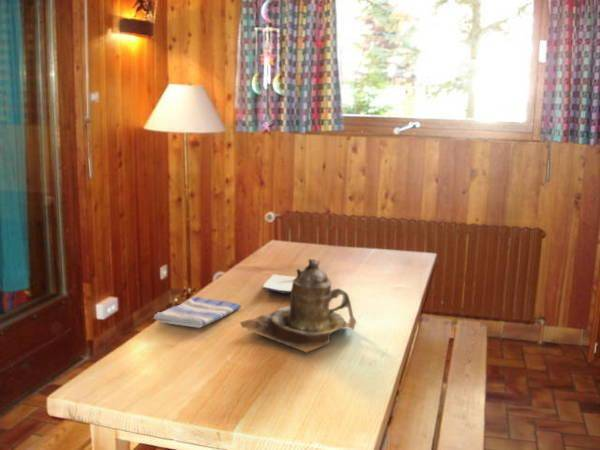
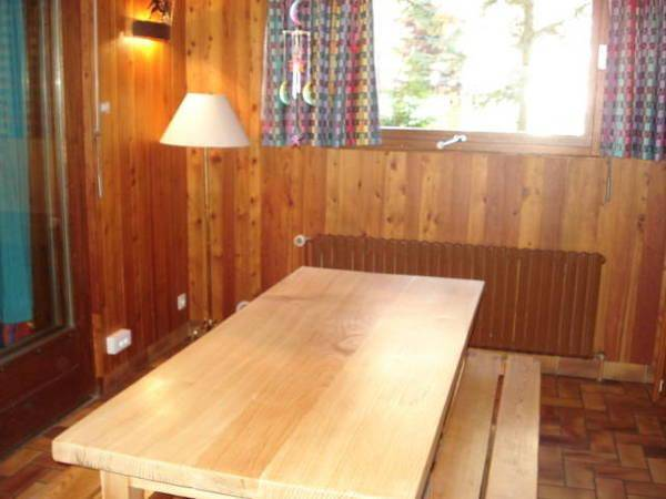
- teapot (300, 295)
- plate (292, 283)
- dish towel (198, 311)
